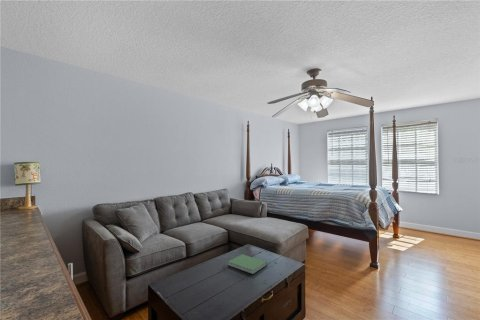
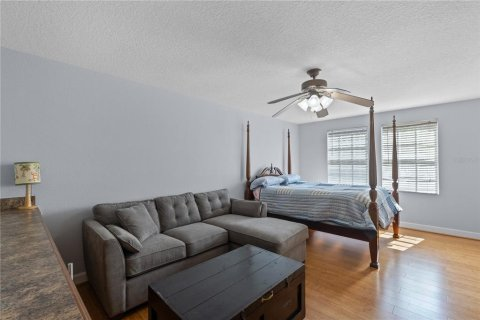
- hardcover book (247, 263)
